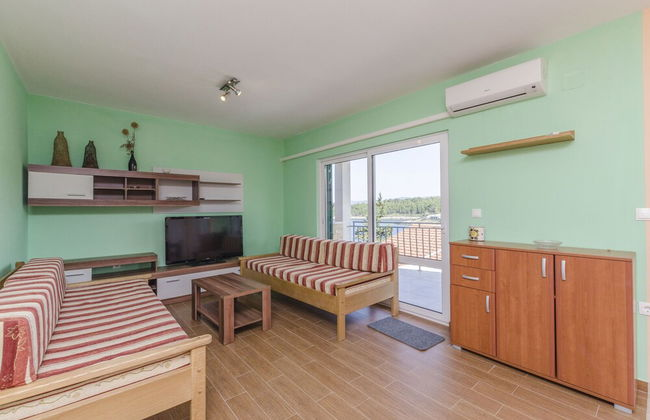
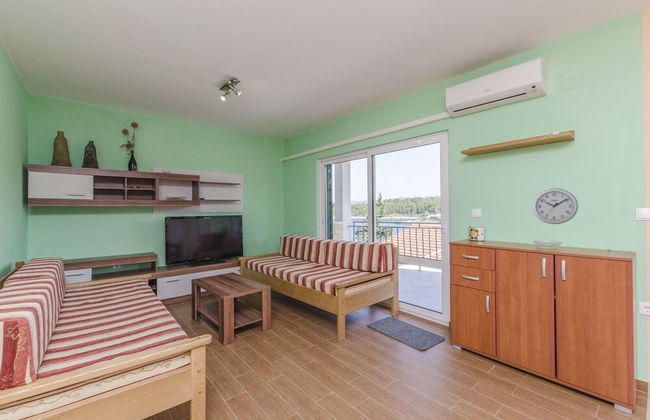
+ wall clock (554, 206)
